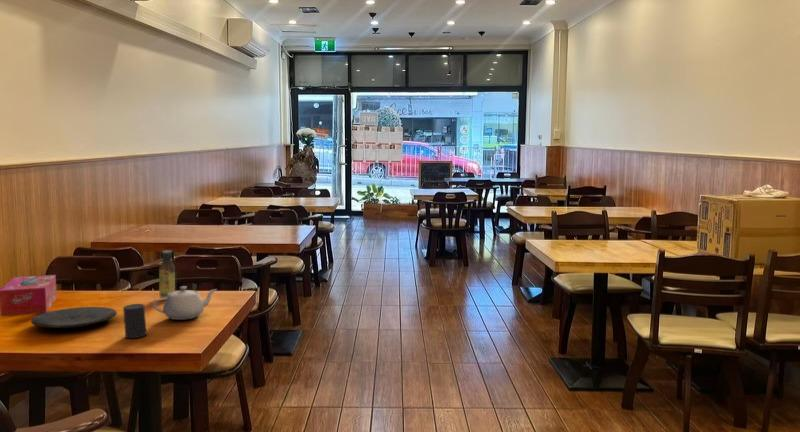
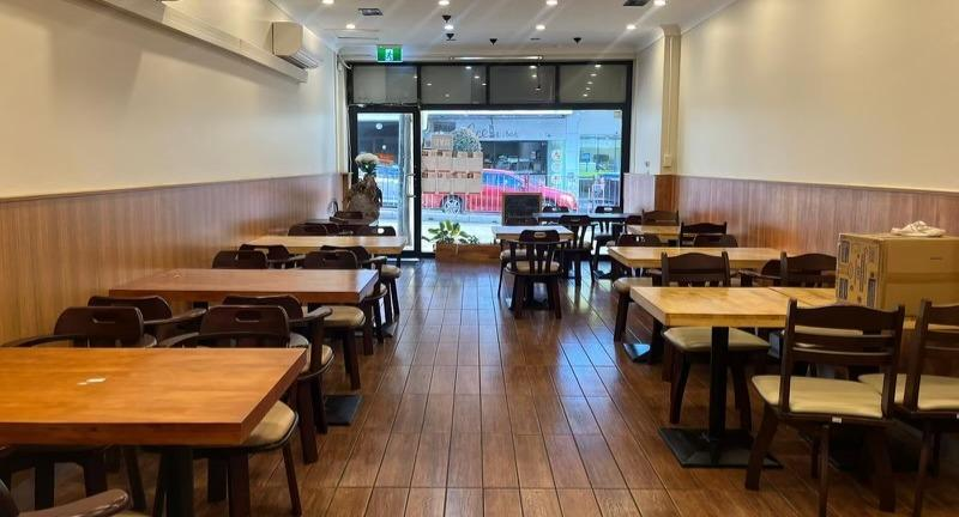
- tissue box (29, 294)
- teapot (185, 301)
- cup (134, 320)
- sauce bottle (166, 274)
- plate (75, 319)
